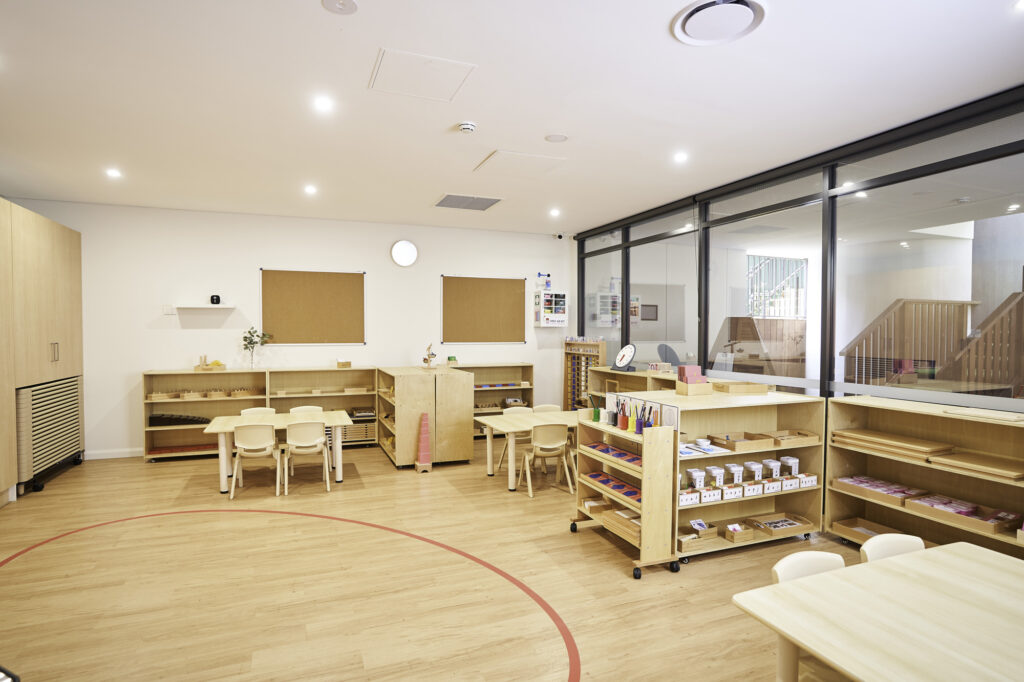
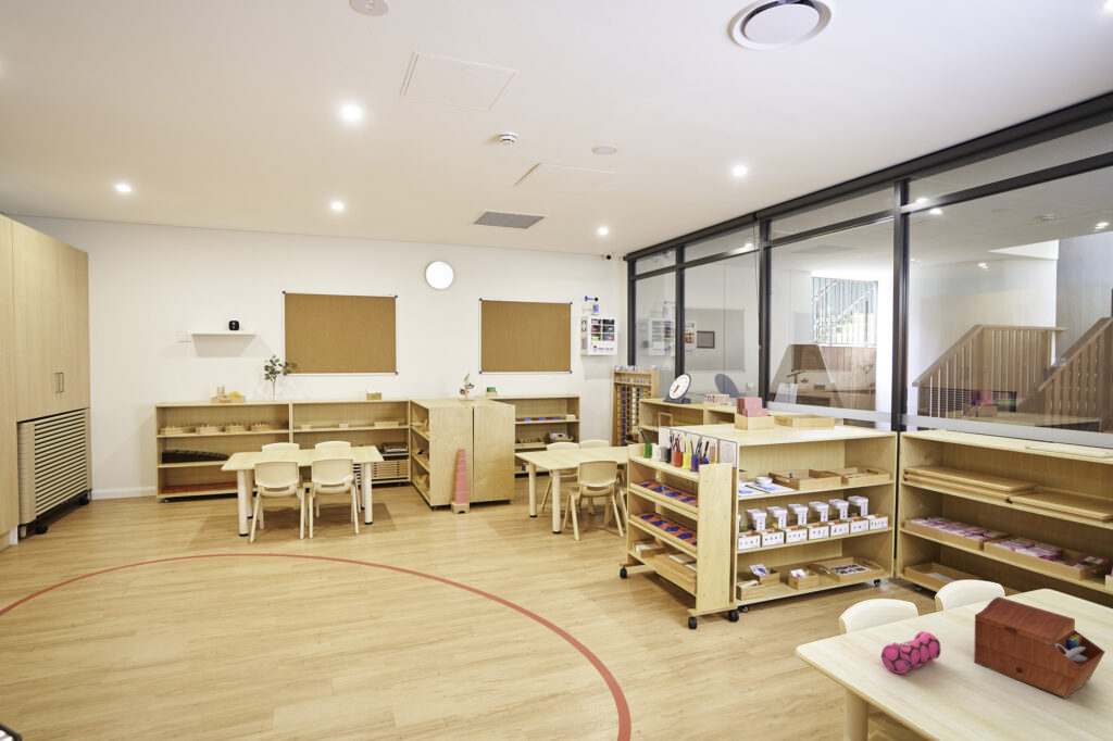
+ sewing box (1036, 645)
+ pencil case (912, 651)
